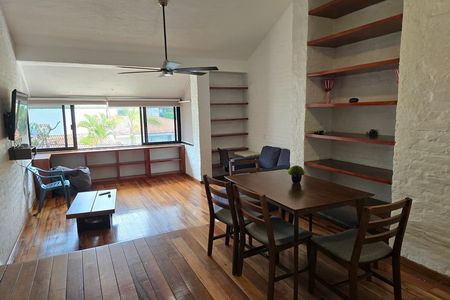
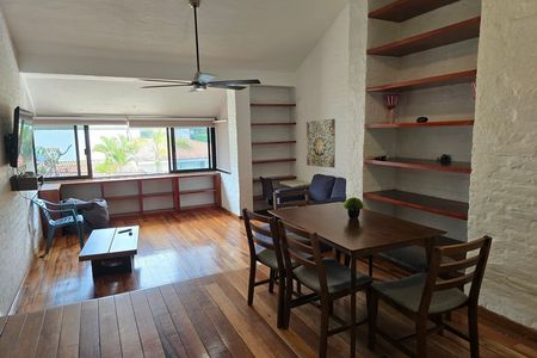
+ wall art (320, 143)
